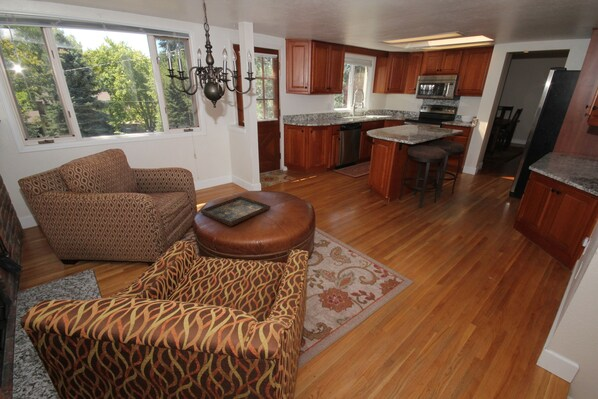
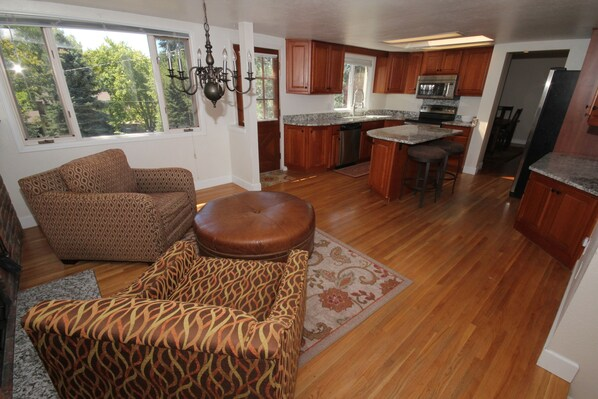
- decorative tray (236, 209)
